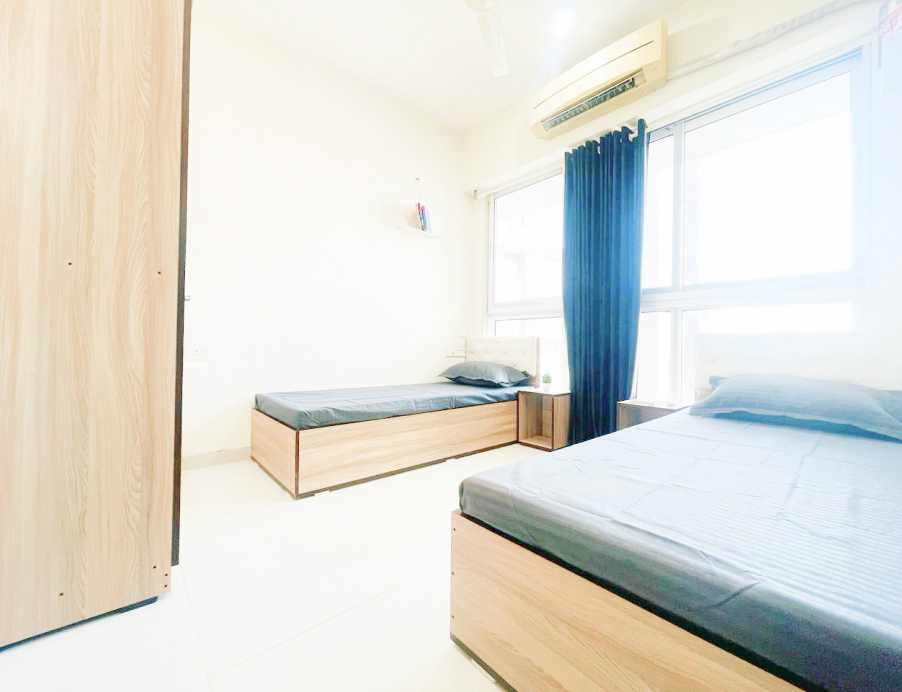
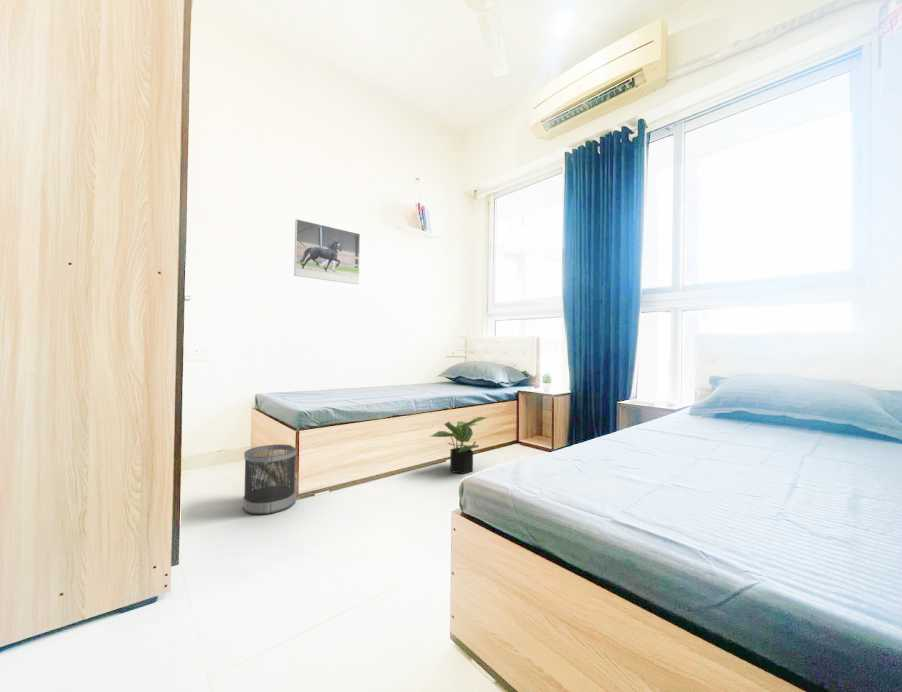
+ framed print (328, 253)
+ potted plant (461, 443)
+ wastebasket (270, 476)
